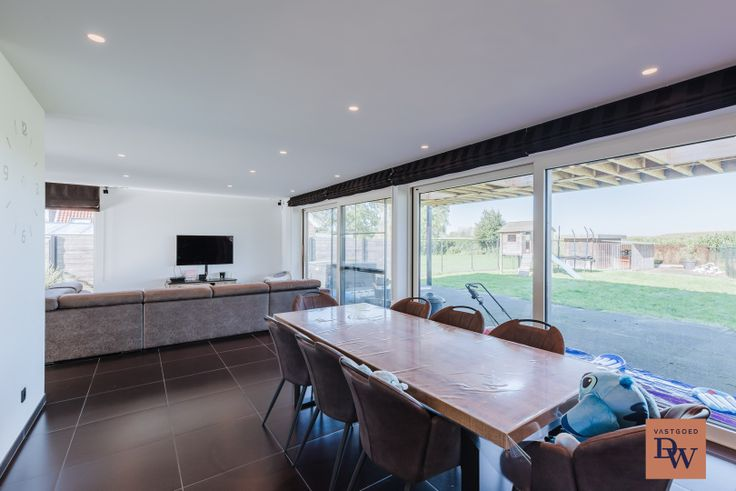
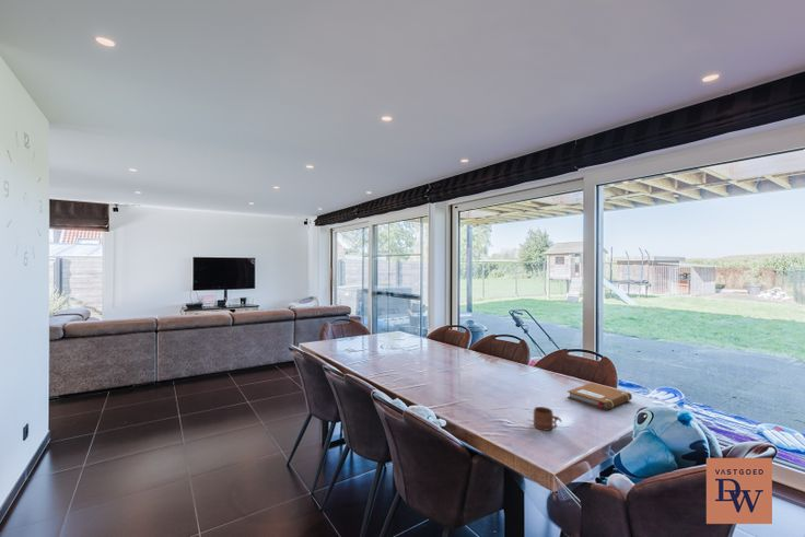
+ notebook (598, 396)
+ mug (547, 420)
